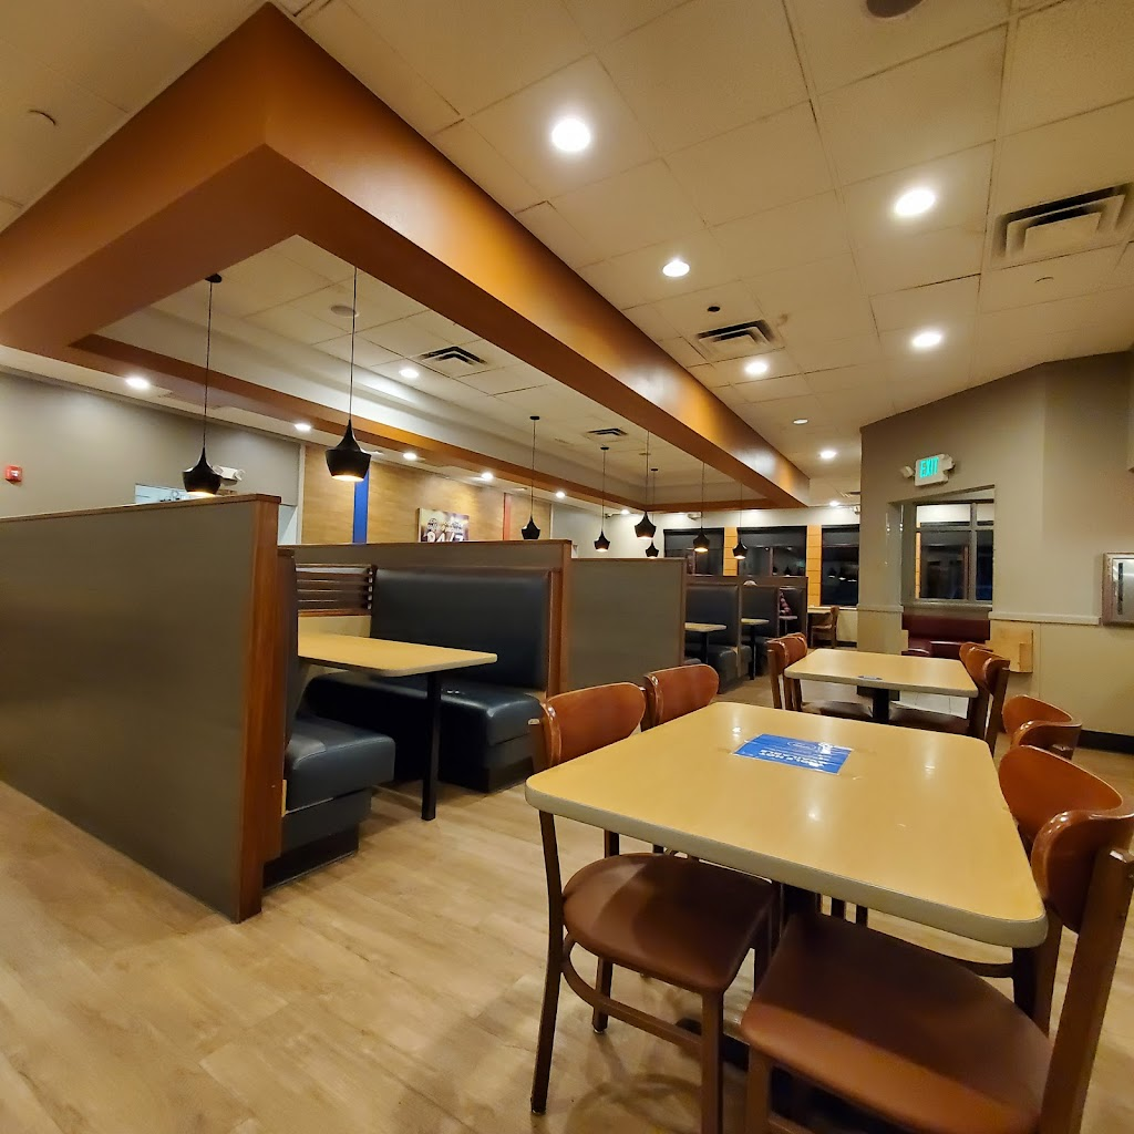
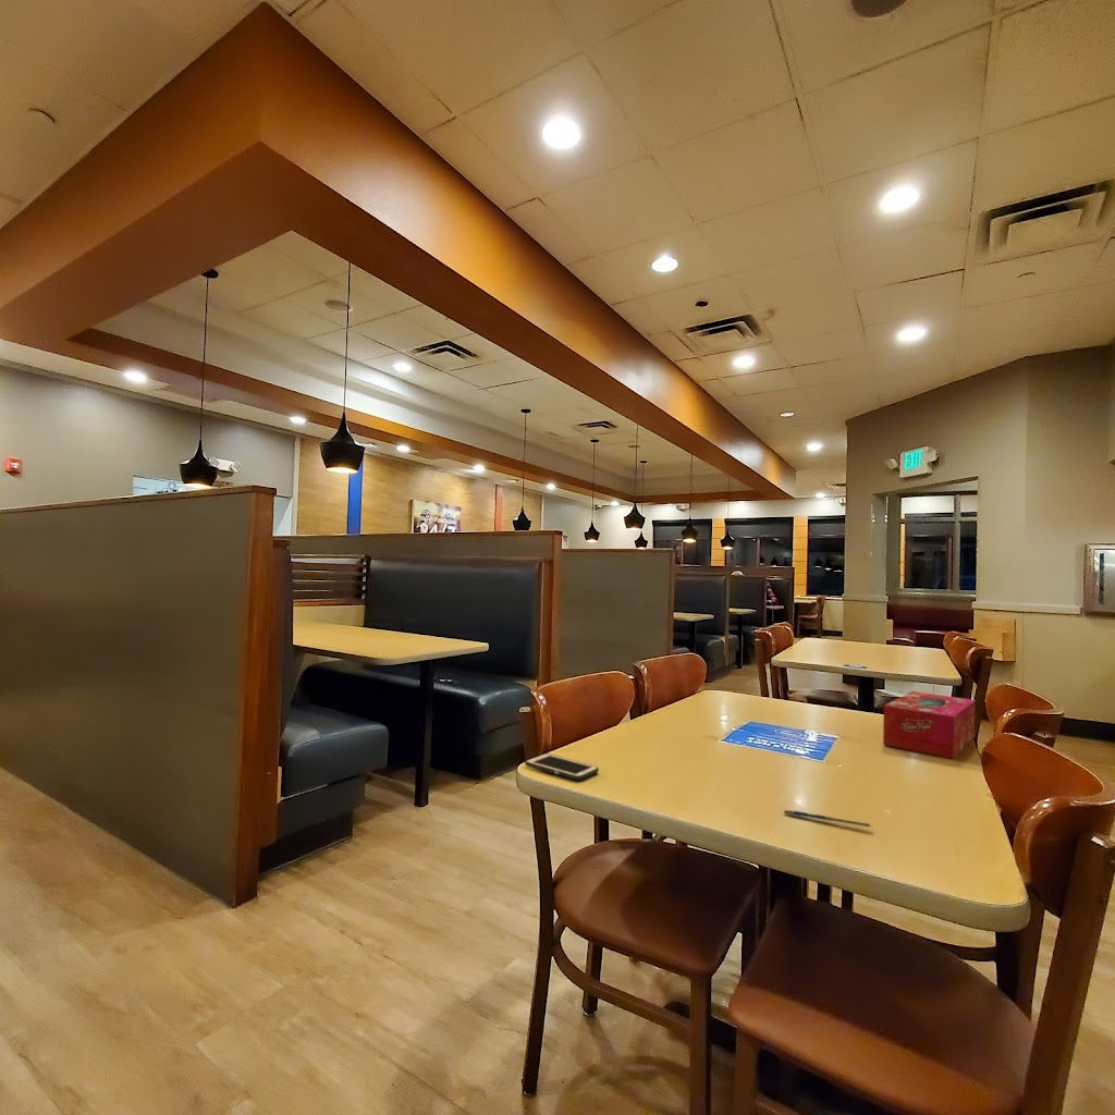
+ cell phone (561, 765)
+ pen (826, 818)
+ tissue box (930, 721)
